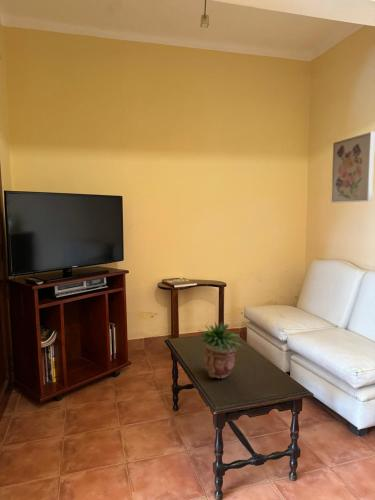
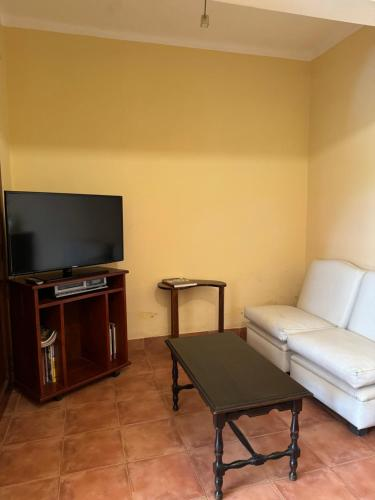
- wall art (351, 170)
- potted plant (220, 347)
